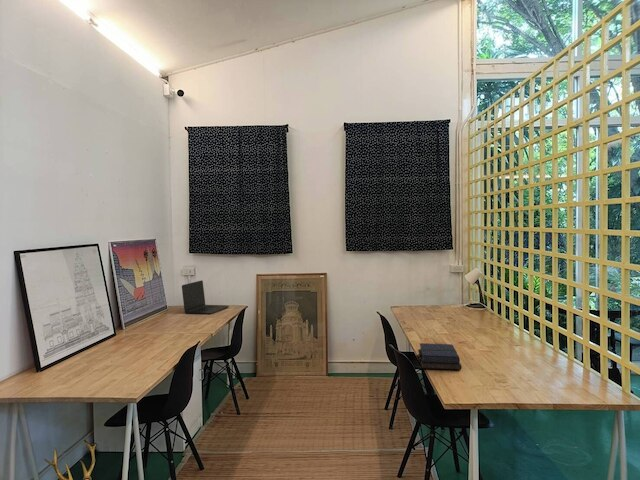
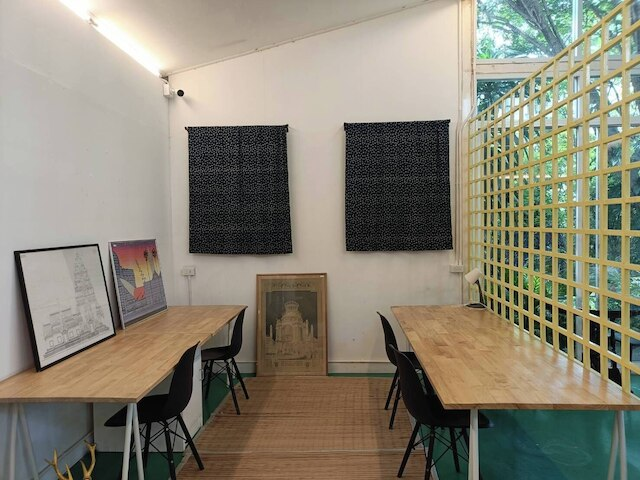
- laptop (204, 297)
- book (438, 355)
